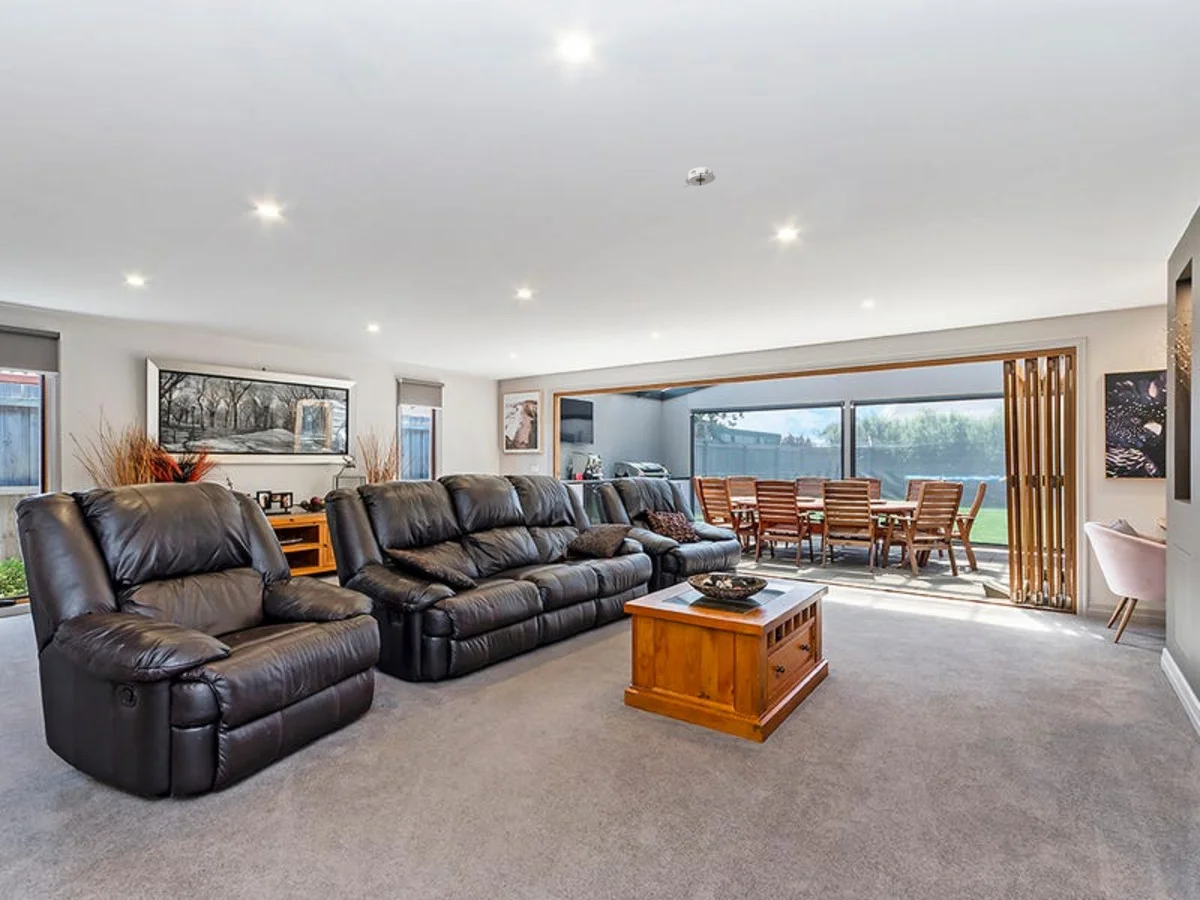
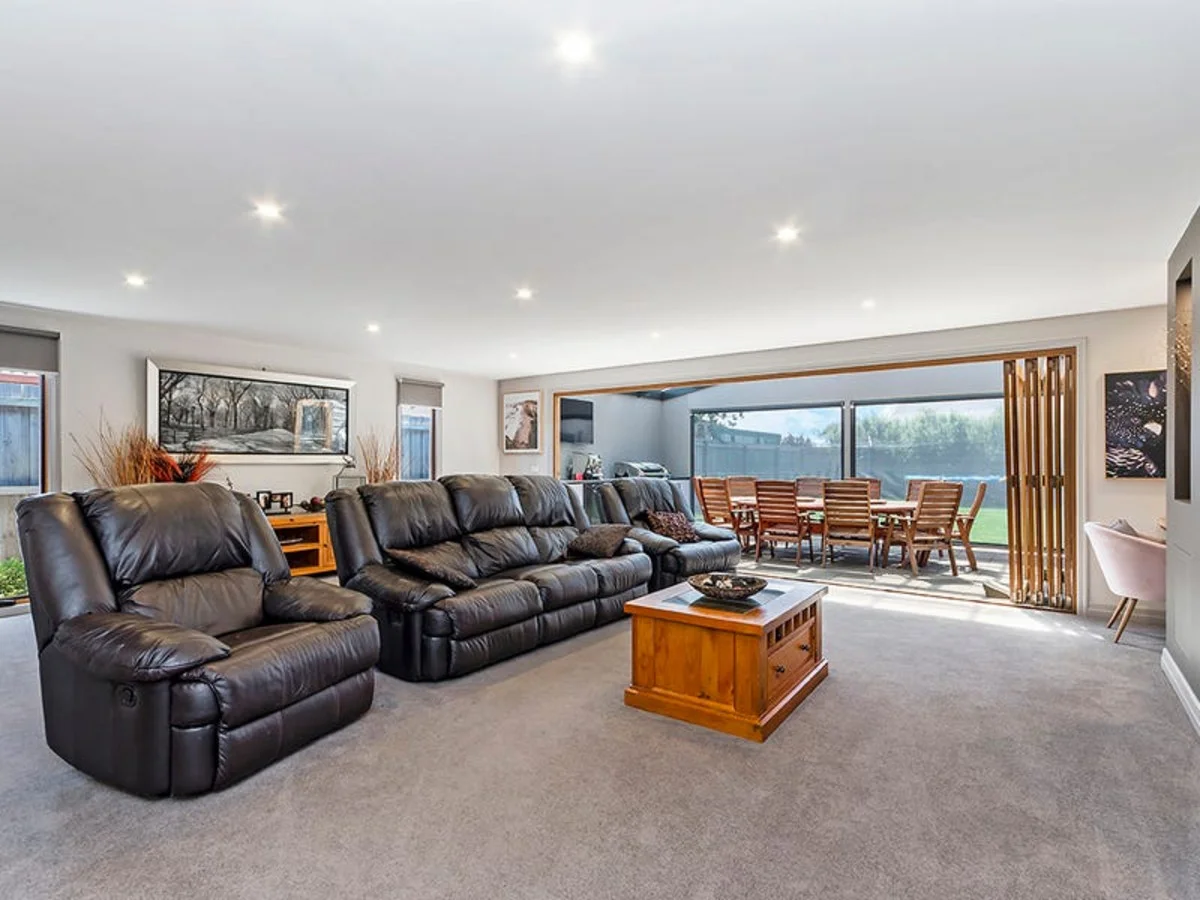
- smoke detector (699, 176)
